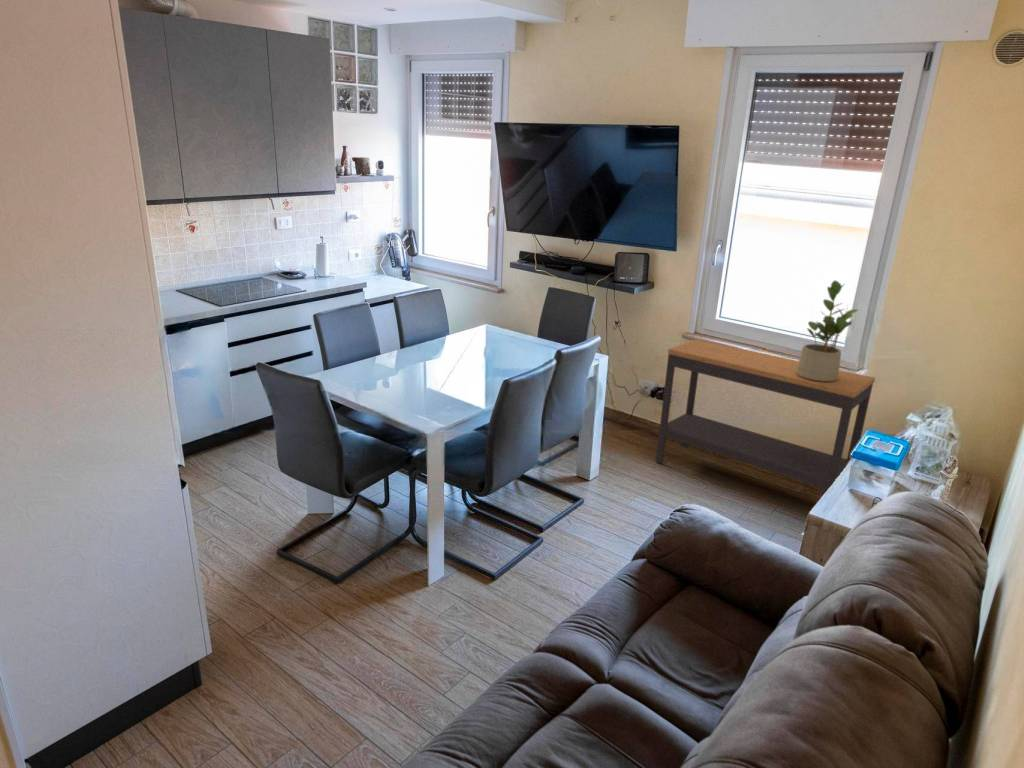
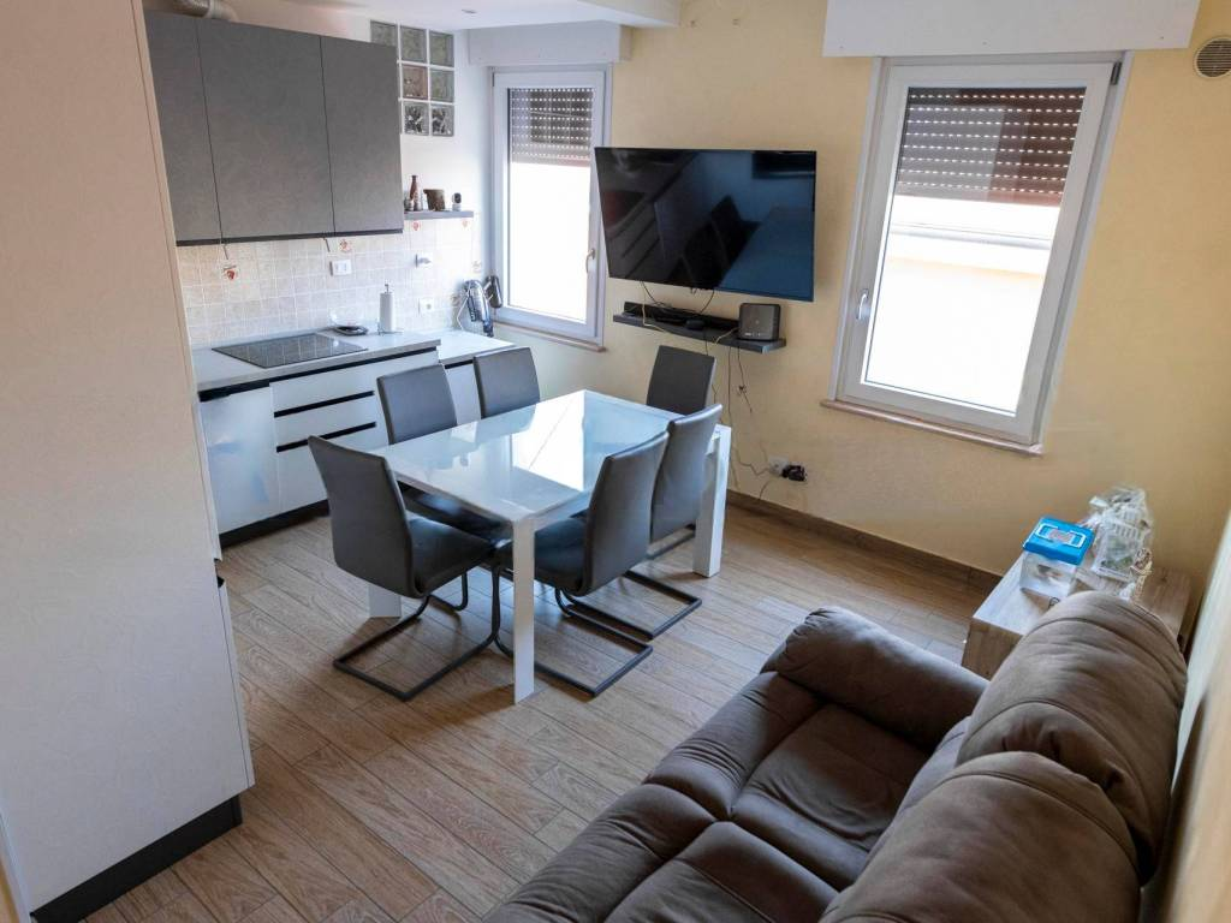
- potted plant (829, 328)
- console table (754, 432)
